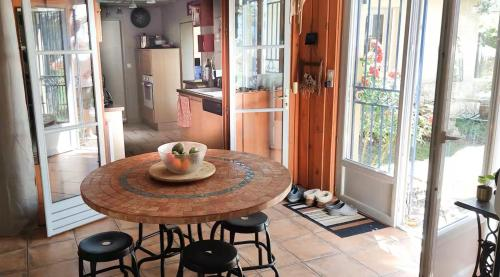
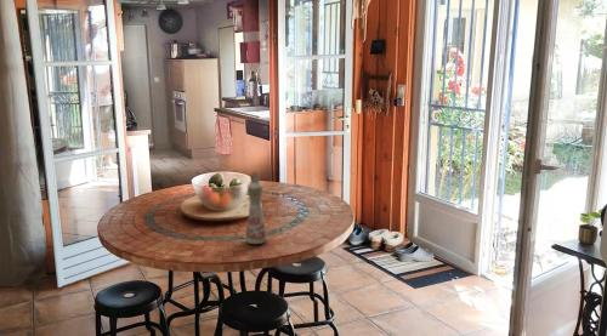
+ bottle (255, 206)
